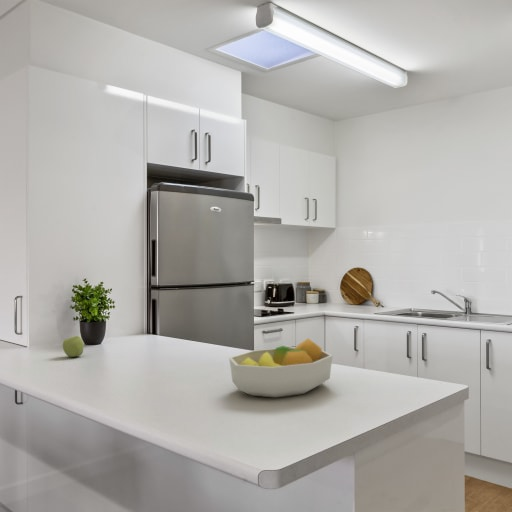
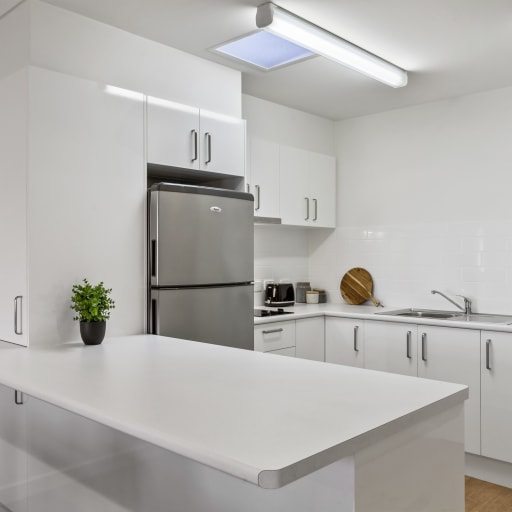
- apple (73, 346)
- fruit bowl (281, 365)
